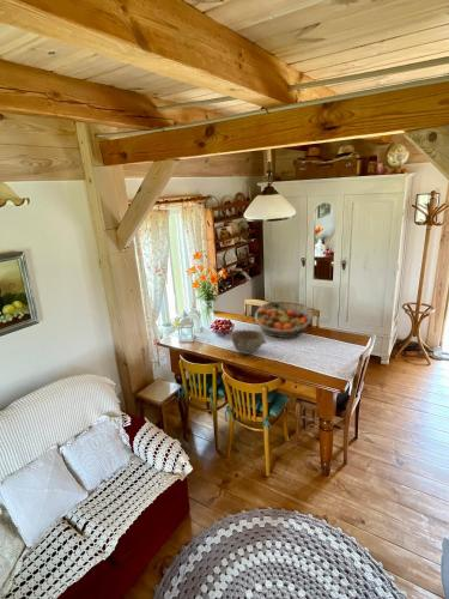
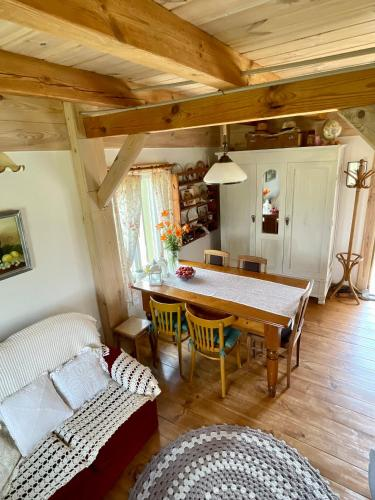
- fruit basket (283, 319)
- bowl (248, 341)
